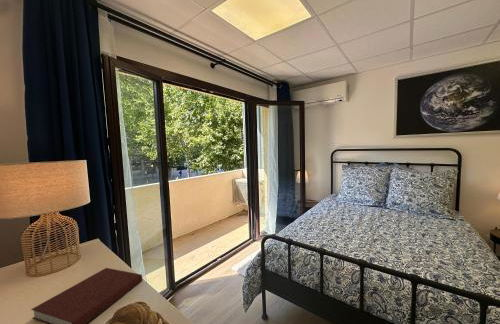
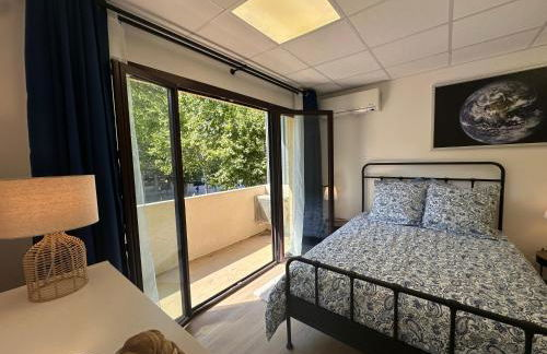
- notebook (93, 294)
